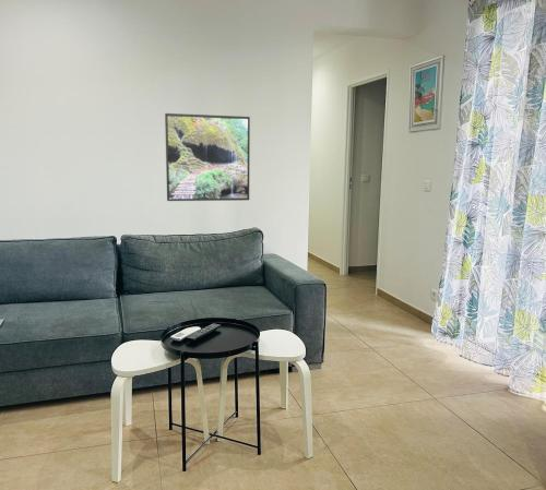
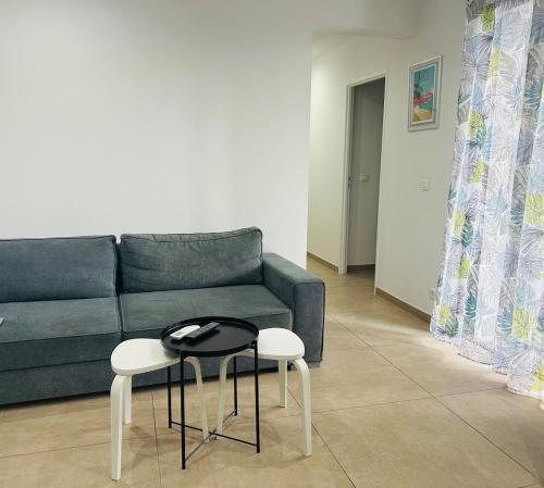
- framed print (209, 158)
